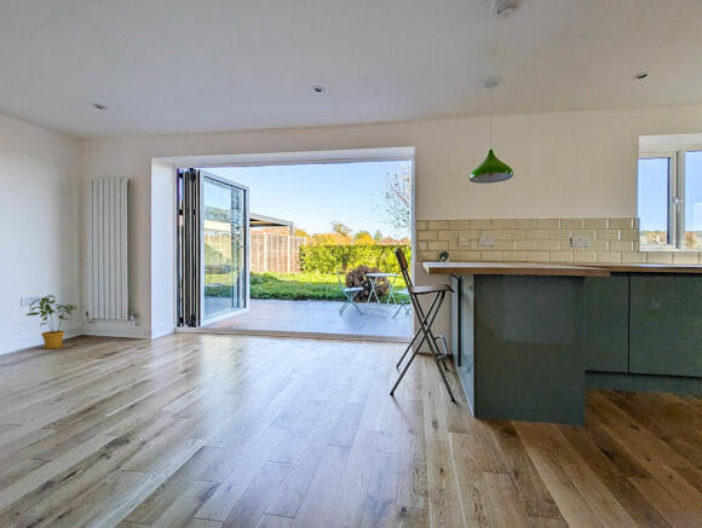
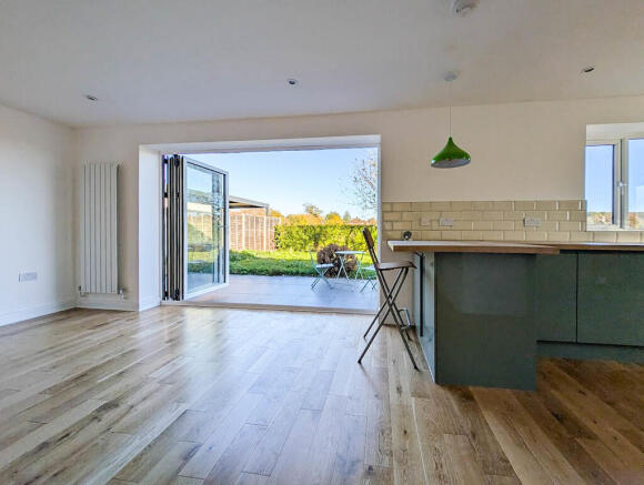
- house plant (47, 321)
